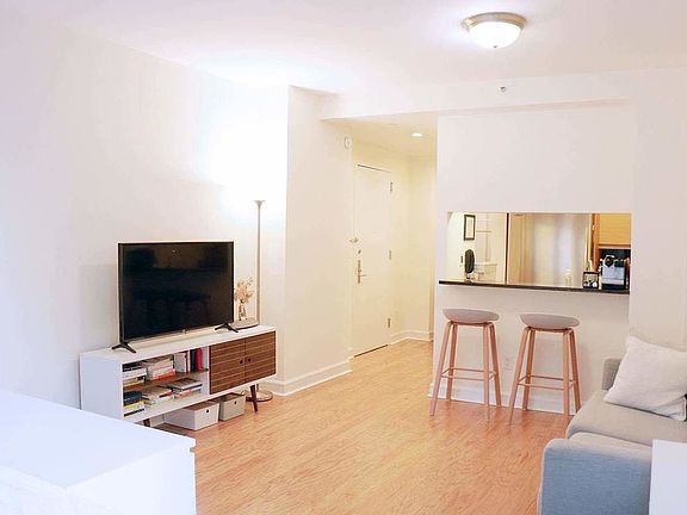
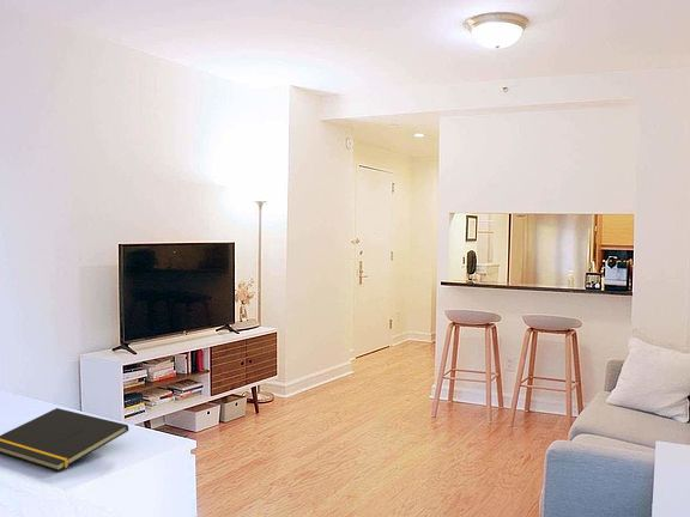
+ notepad (58, 436)
